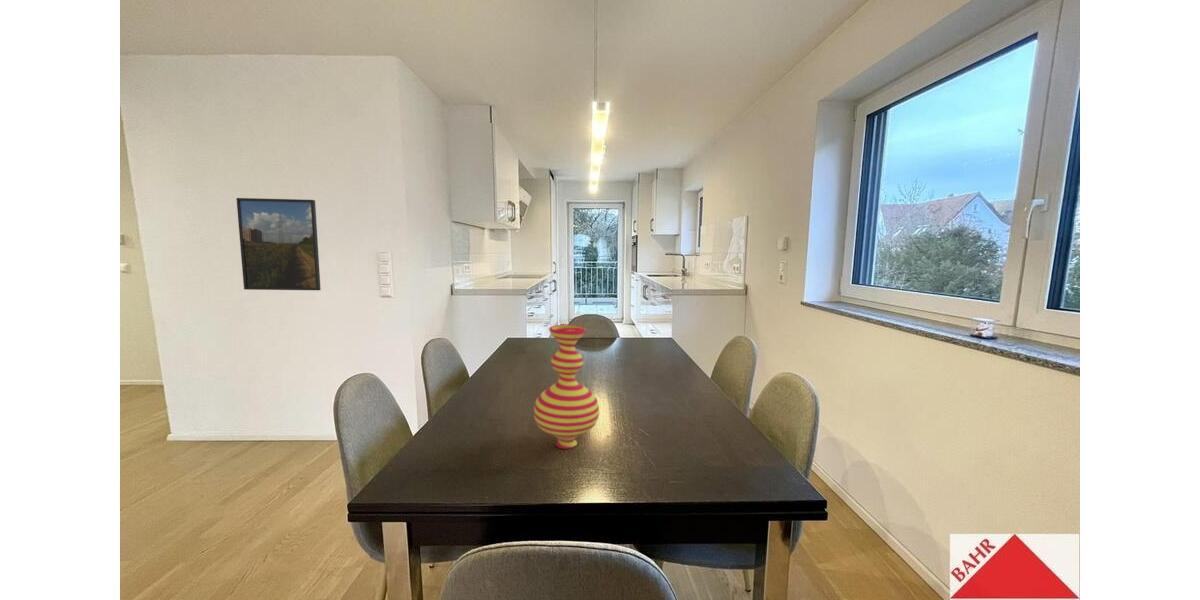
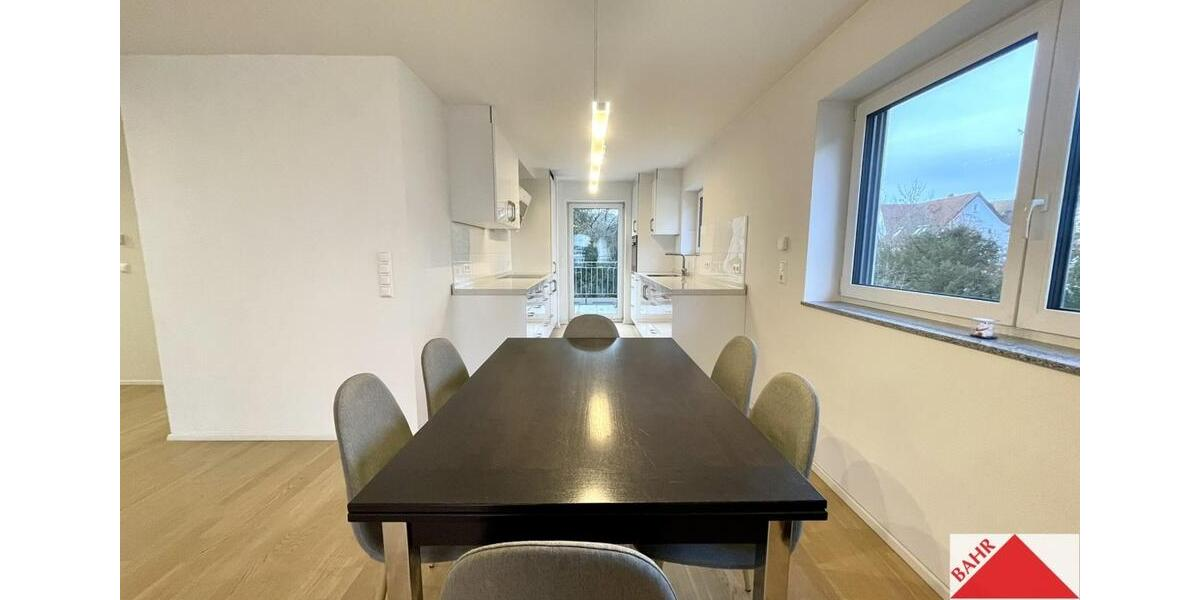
- vase (566, 386)
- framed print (279, 245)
